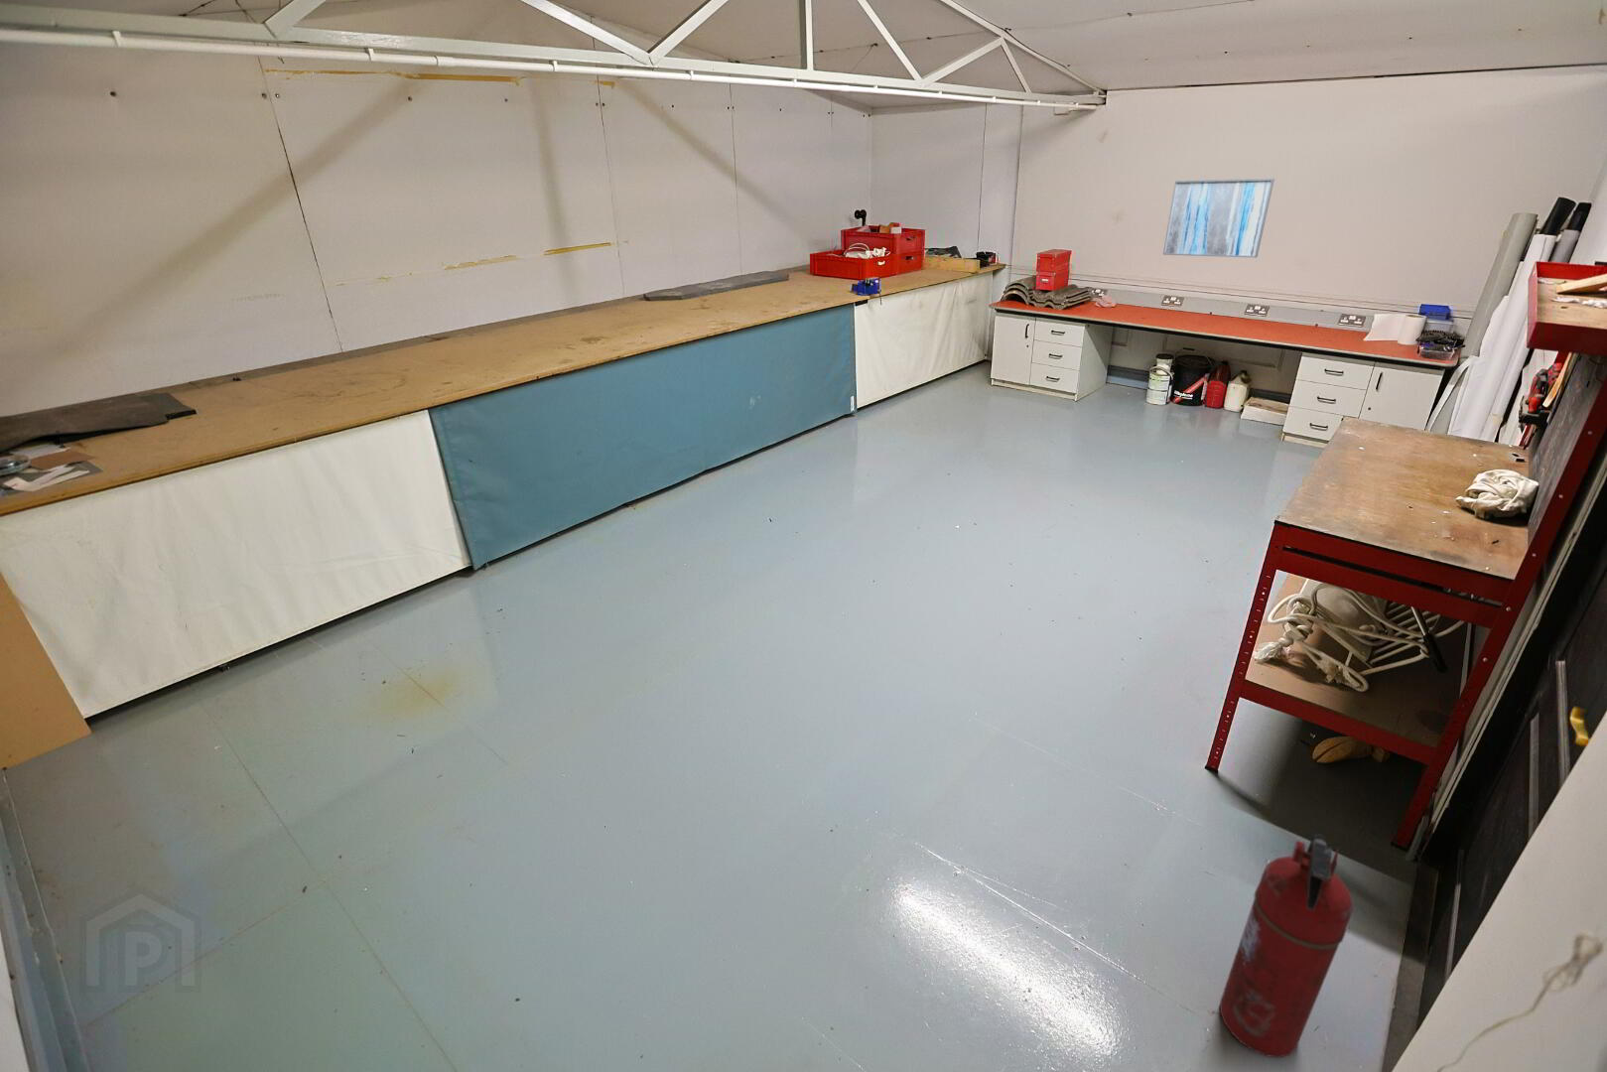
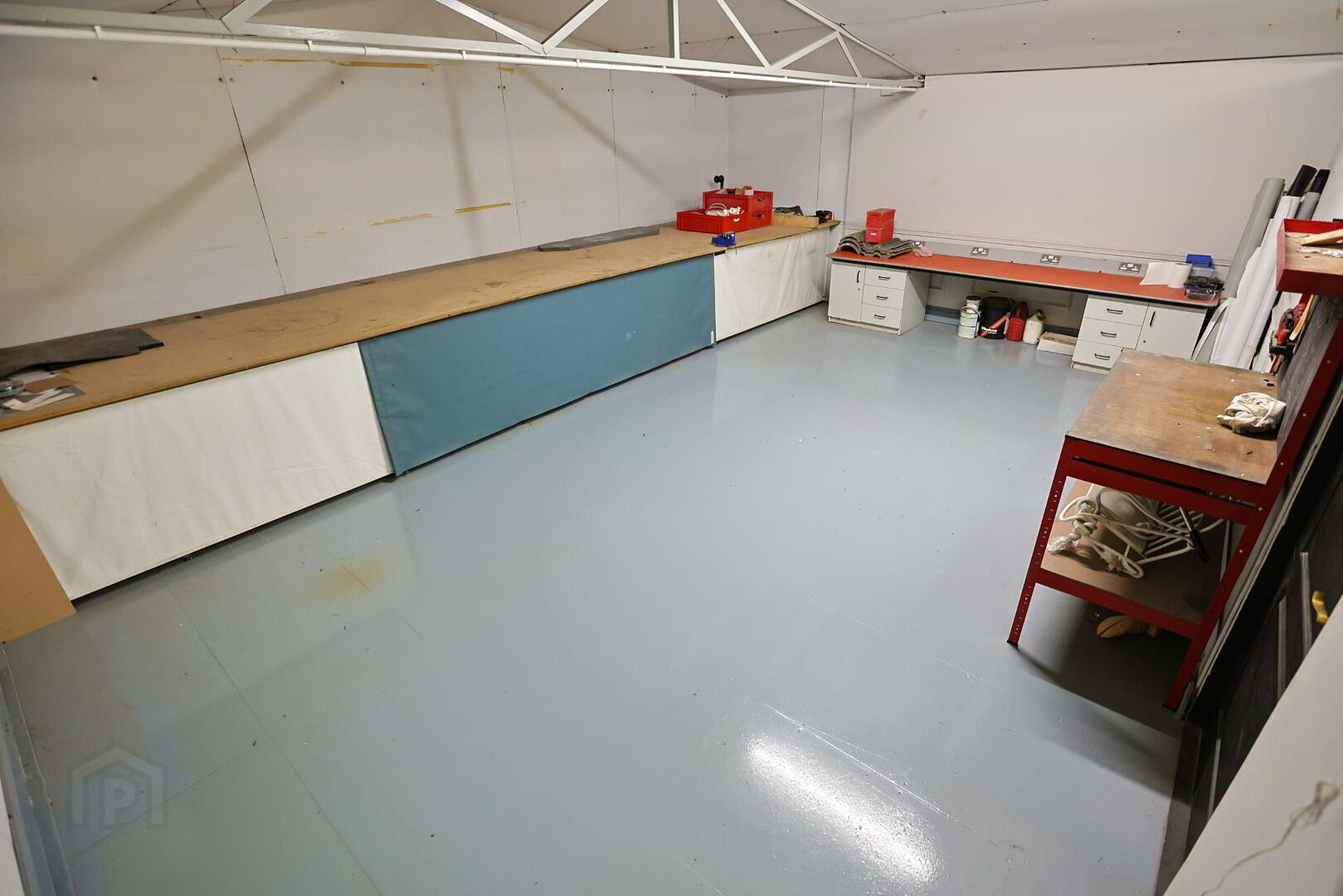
- fire extinguisher (1289, 938)
- wall art (1215, 219)
